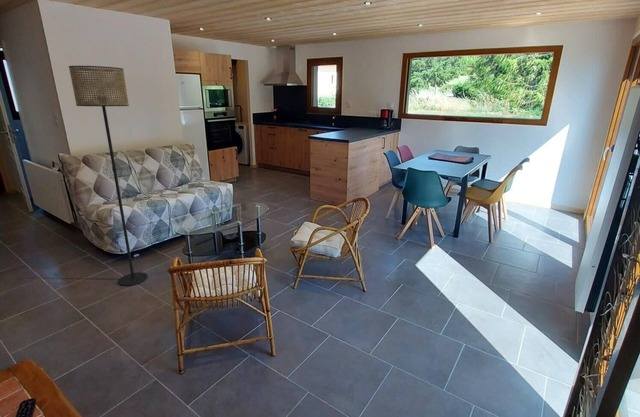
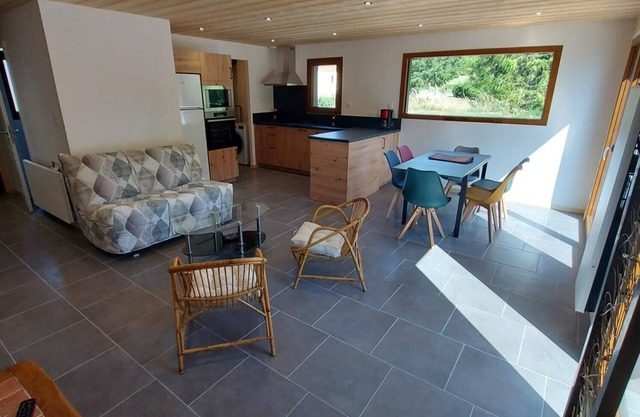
- floor lamp (116, 183)
